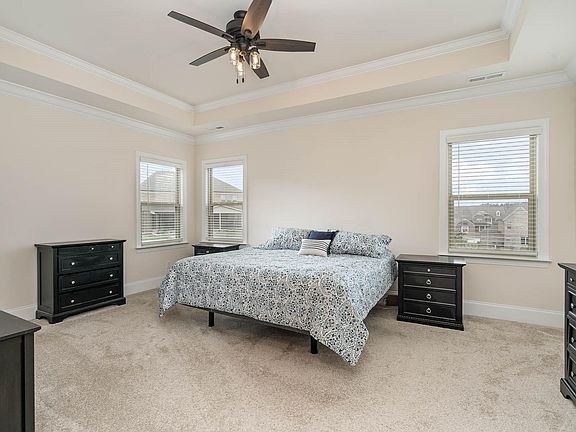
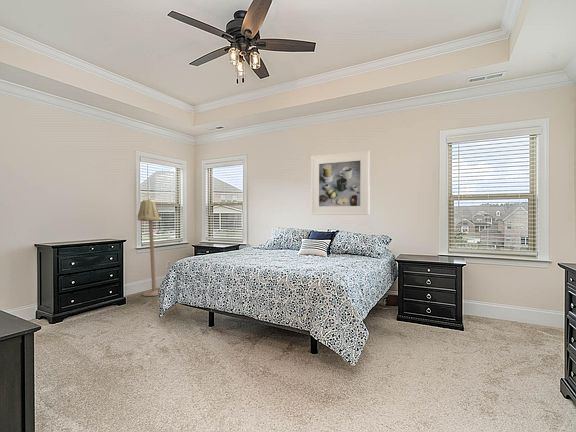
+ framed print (339, 184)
+ floor lamp (150, 245)
